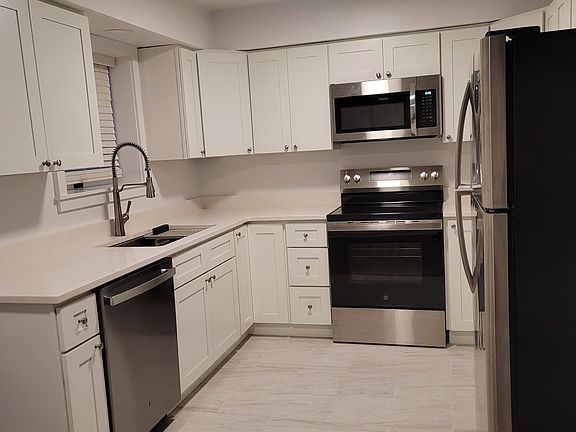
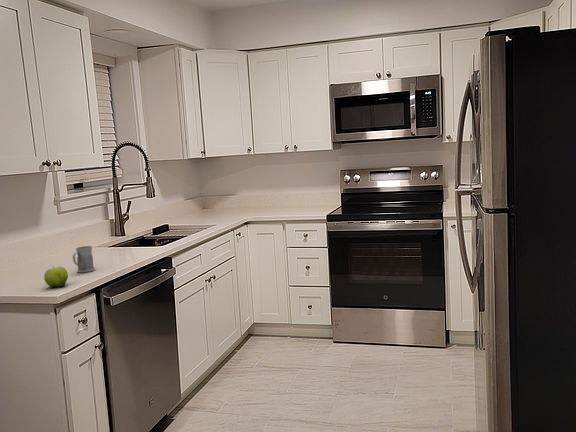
+ fruit (56, 276)
+ mug (82, 260)
